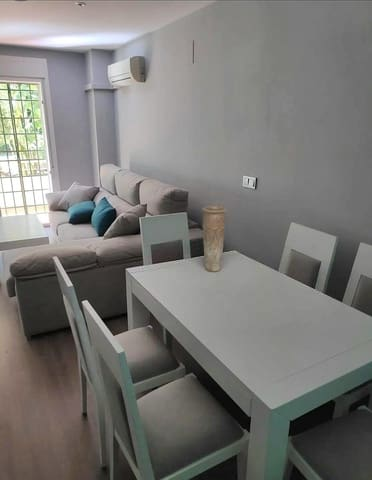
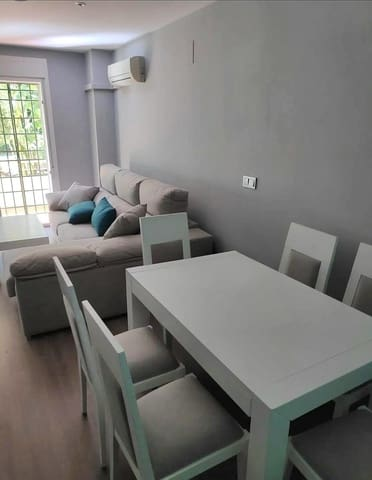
- vase (213, 239)
